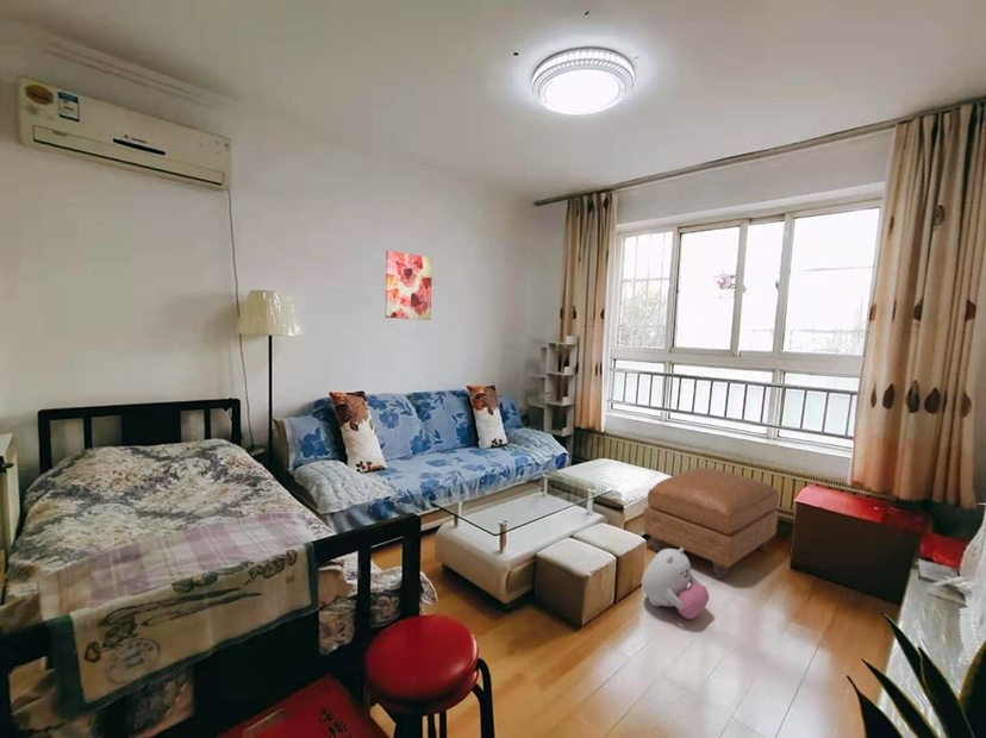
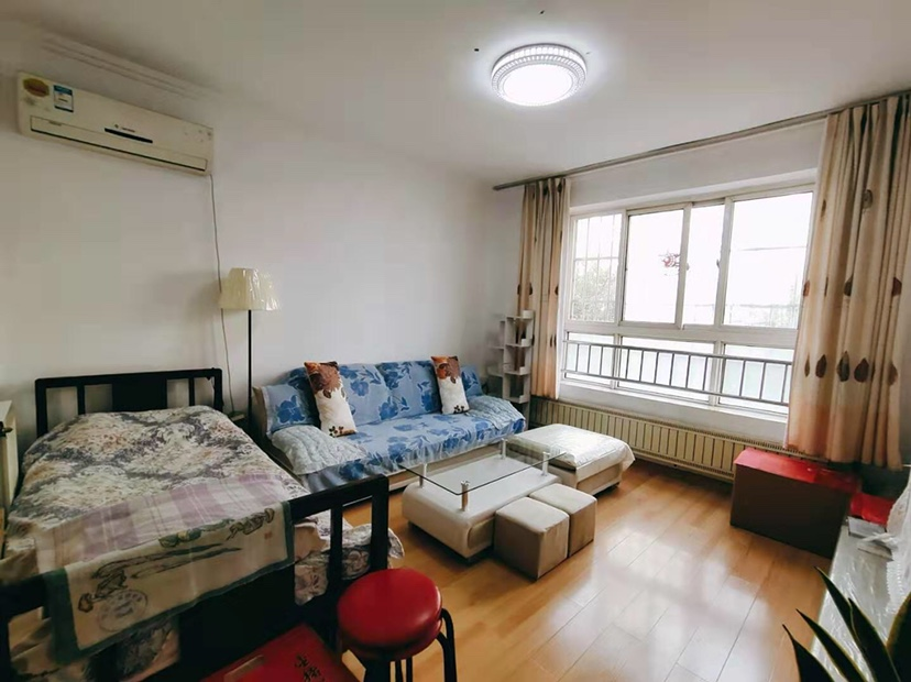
- ottoman (711, 513)
- plush toy (673, 580)
- wall art (408, 287)
